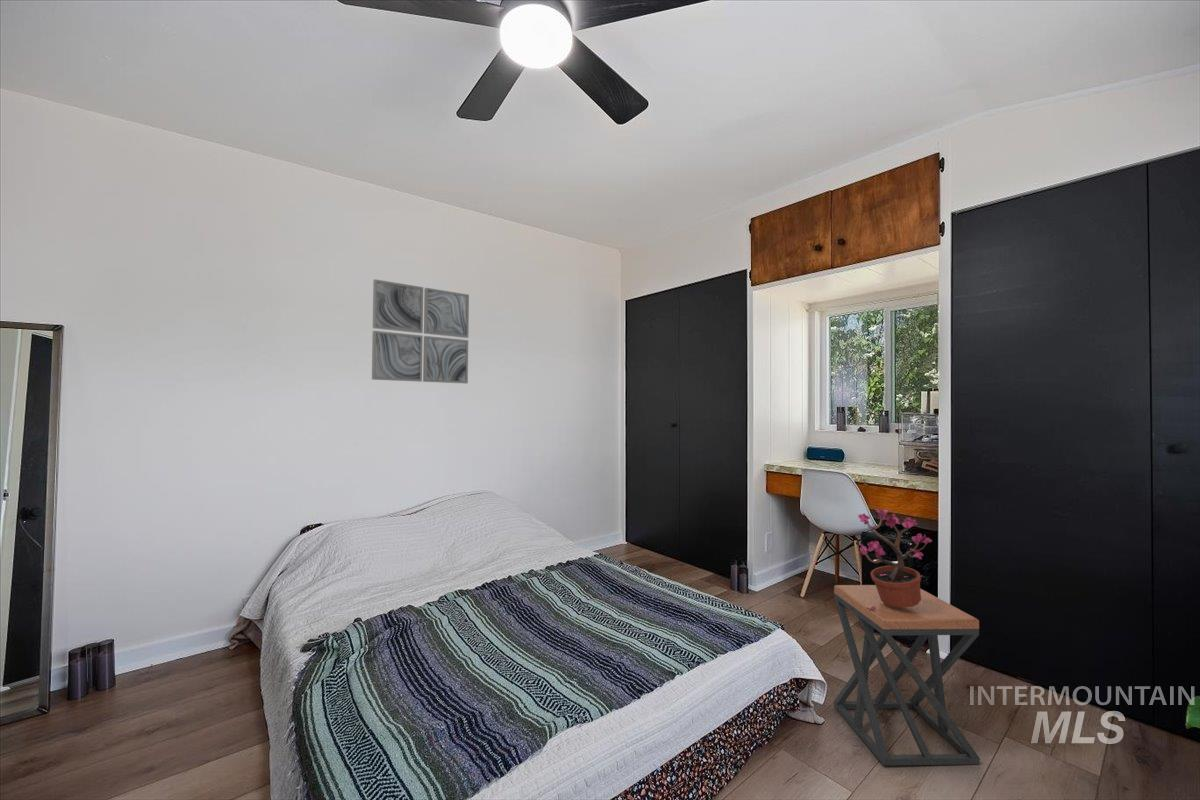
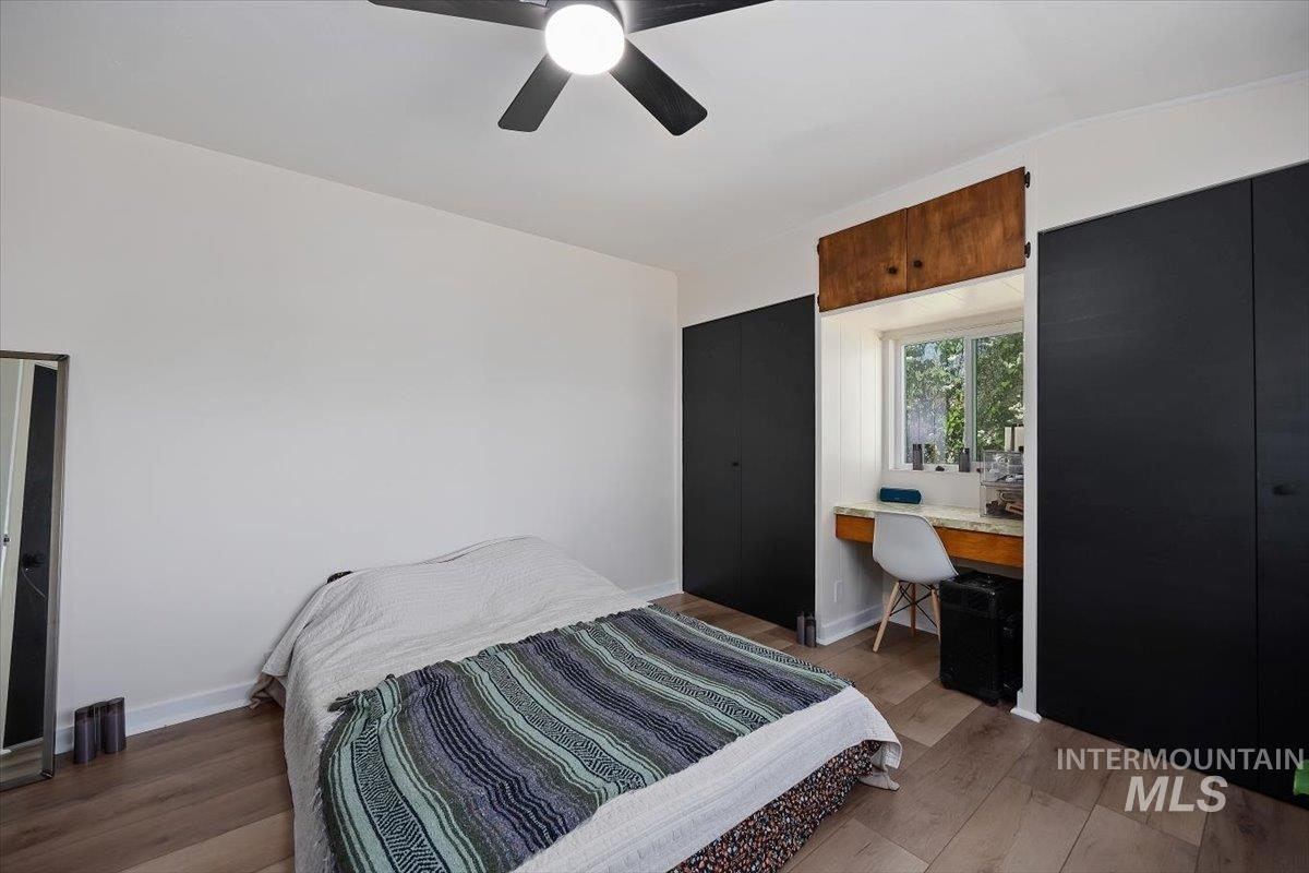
- wall art (424, 333)
- stool (900, 666)
- potted plant (897, 556)
